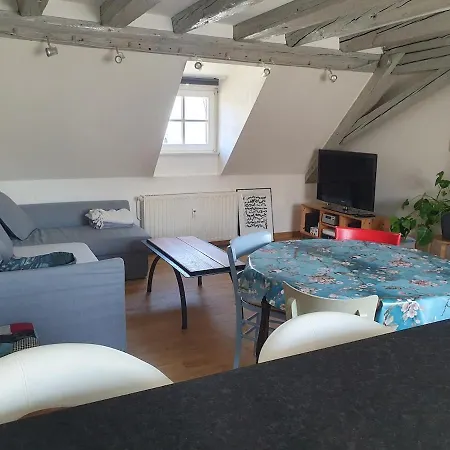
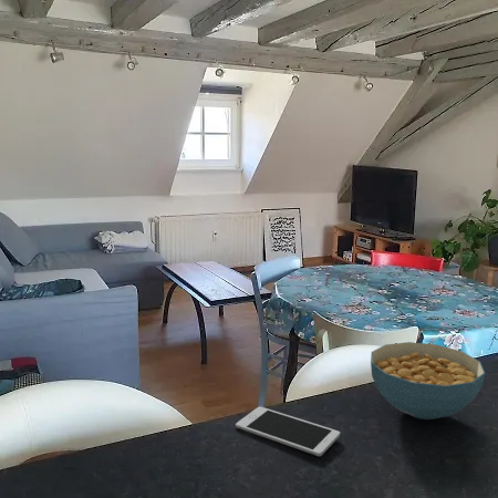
+ cereal bowl (424, 386)
+ cell phone (287, 429)
